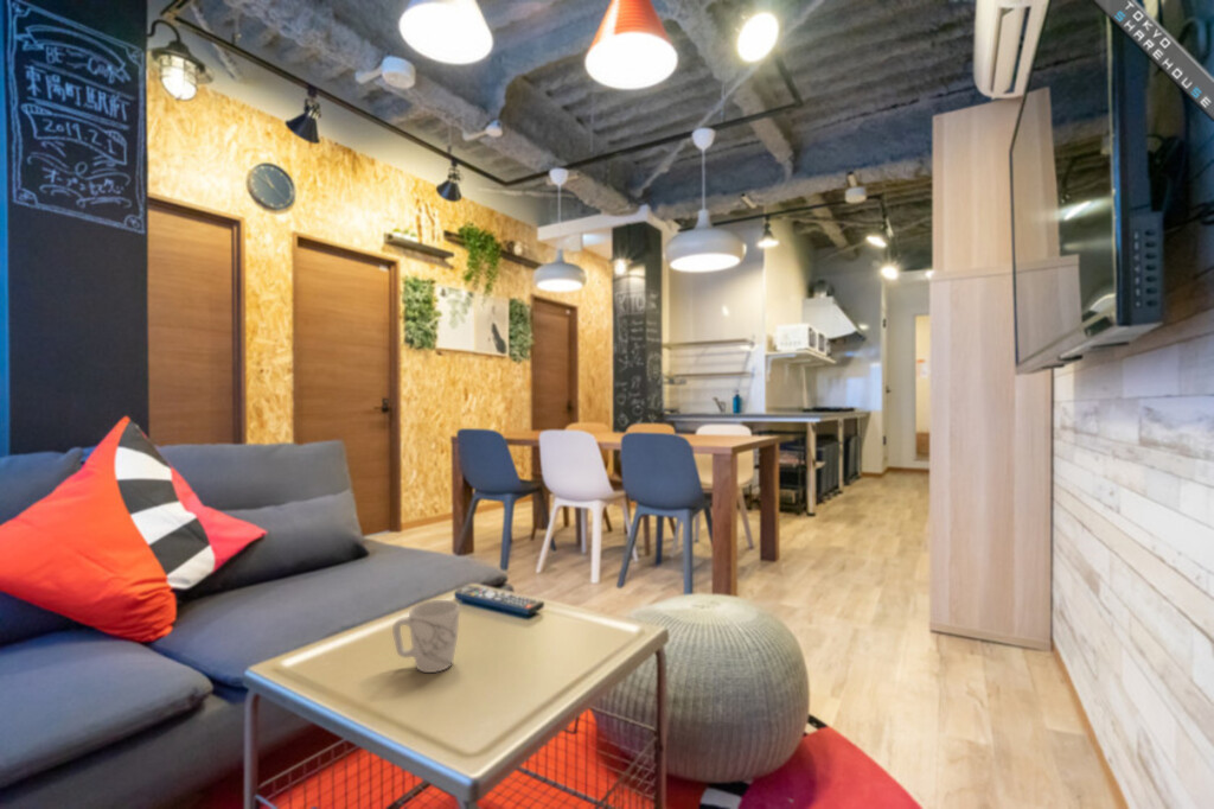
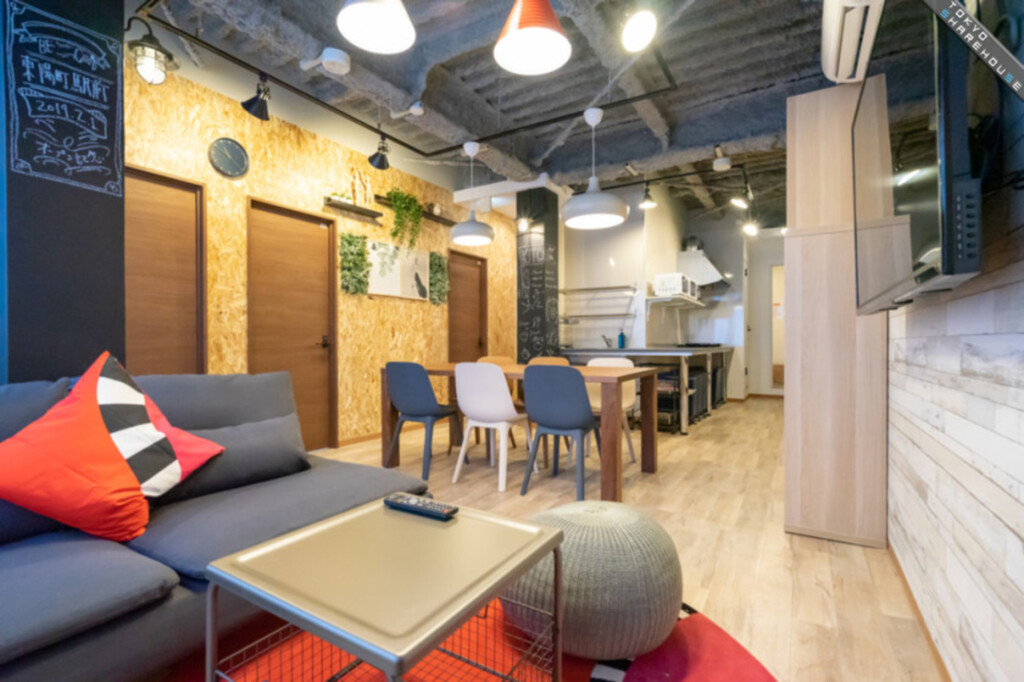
- mug (426, 636)
